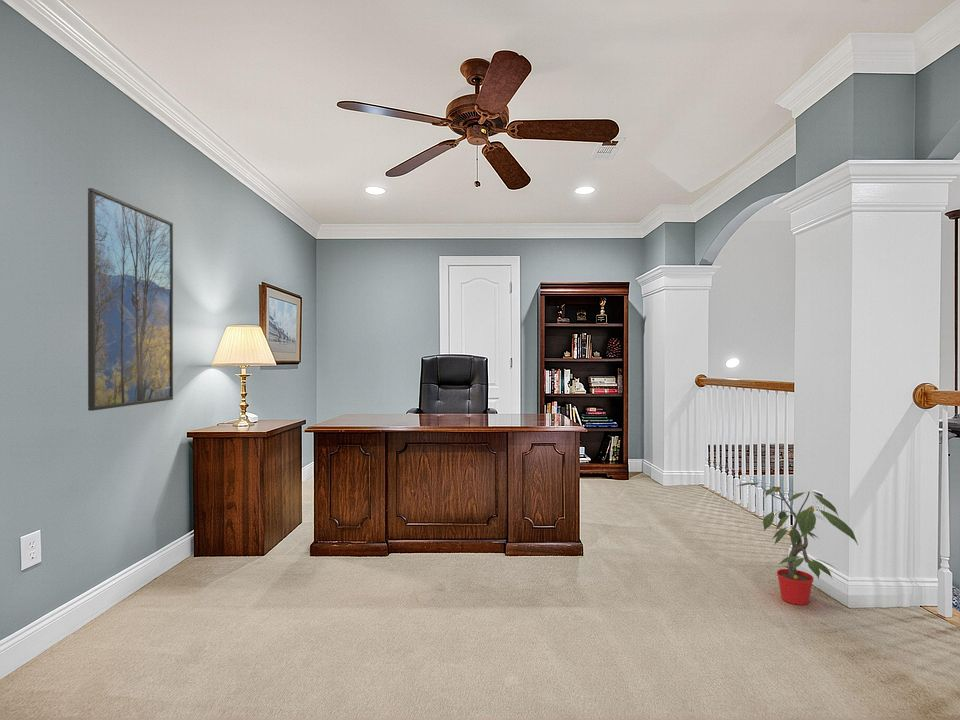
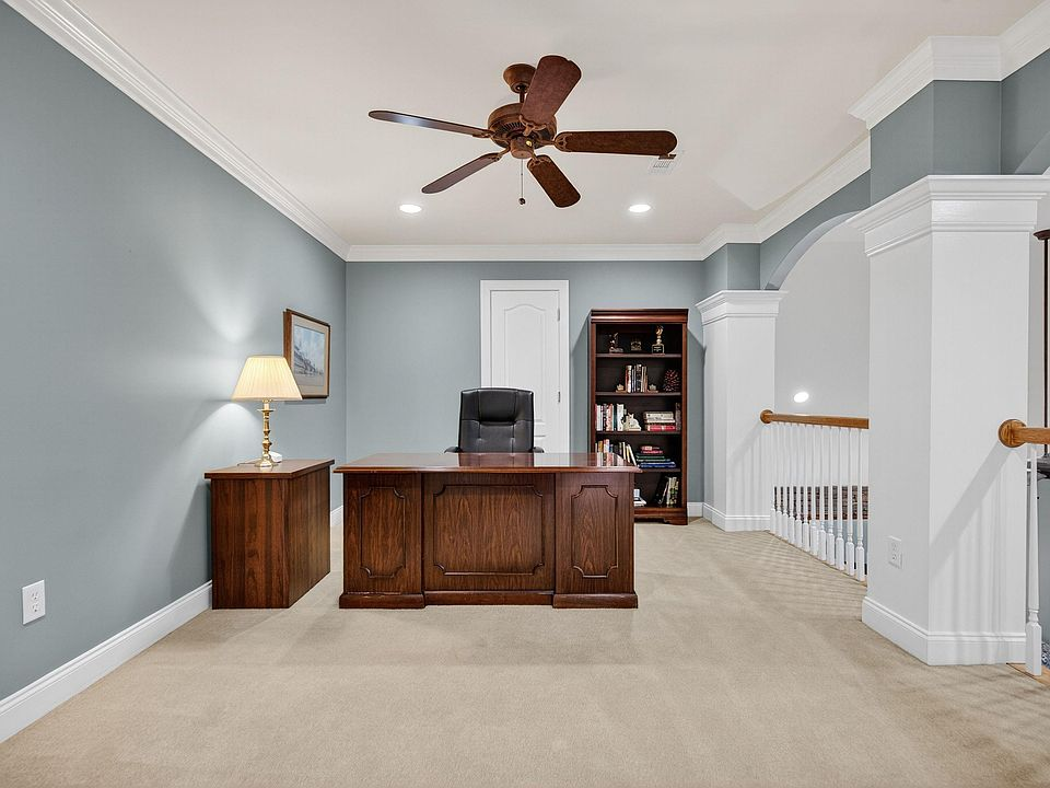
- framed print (135, 306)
- potted plant (792, 545)
